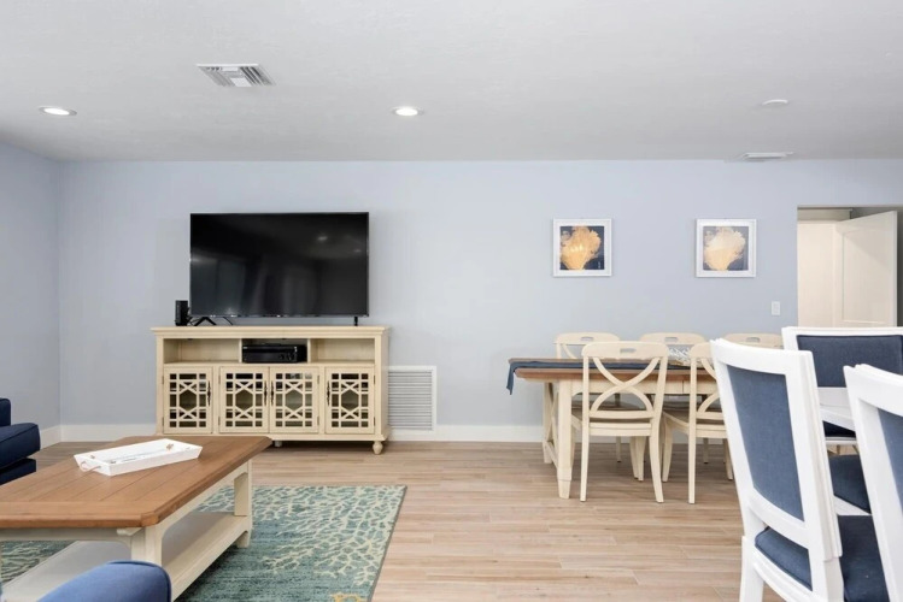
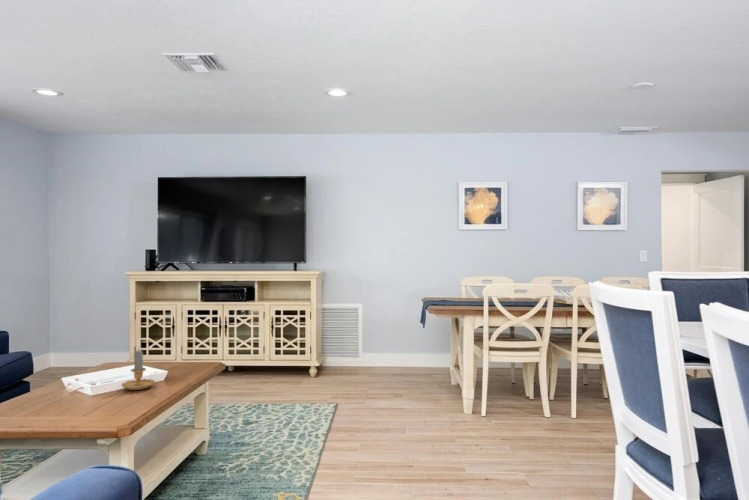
+ candle (136, 369)
